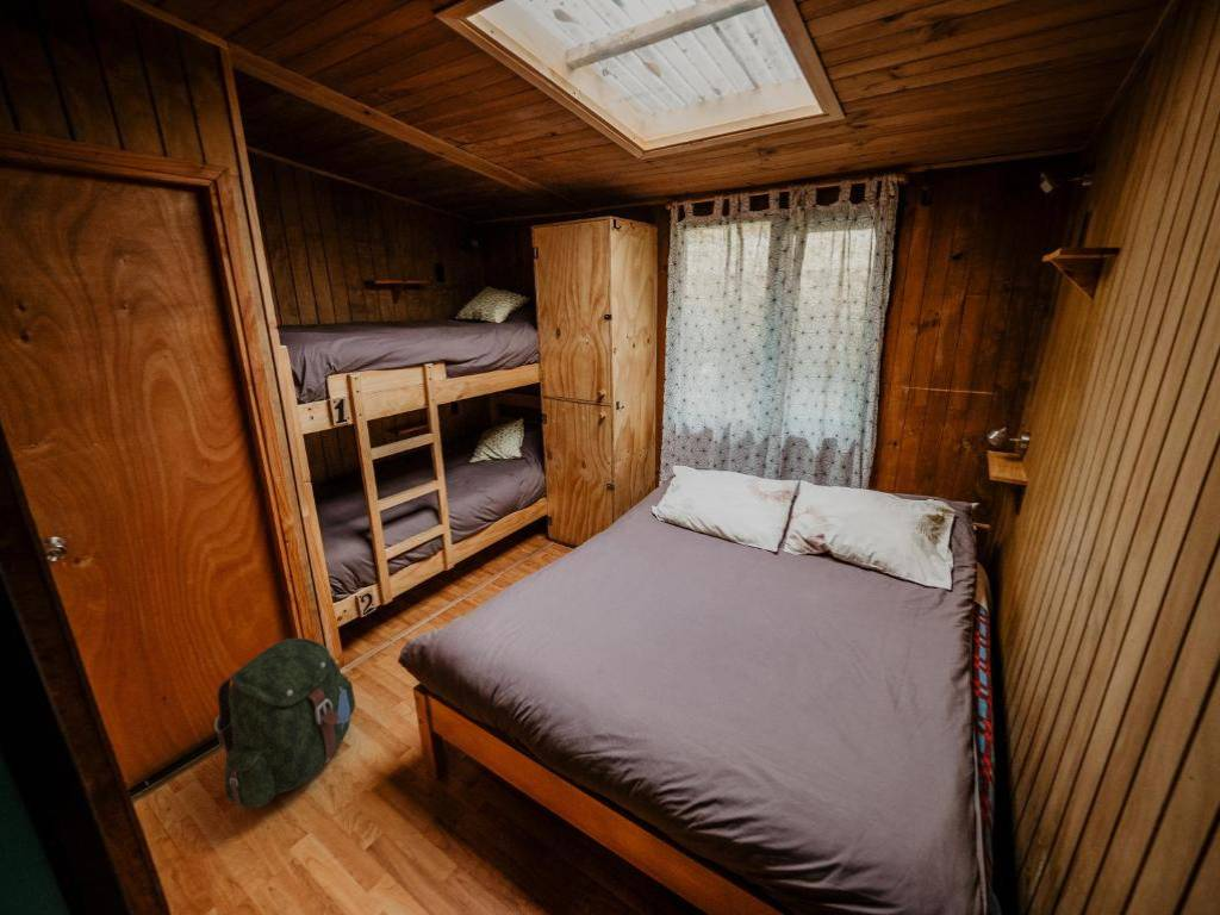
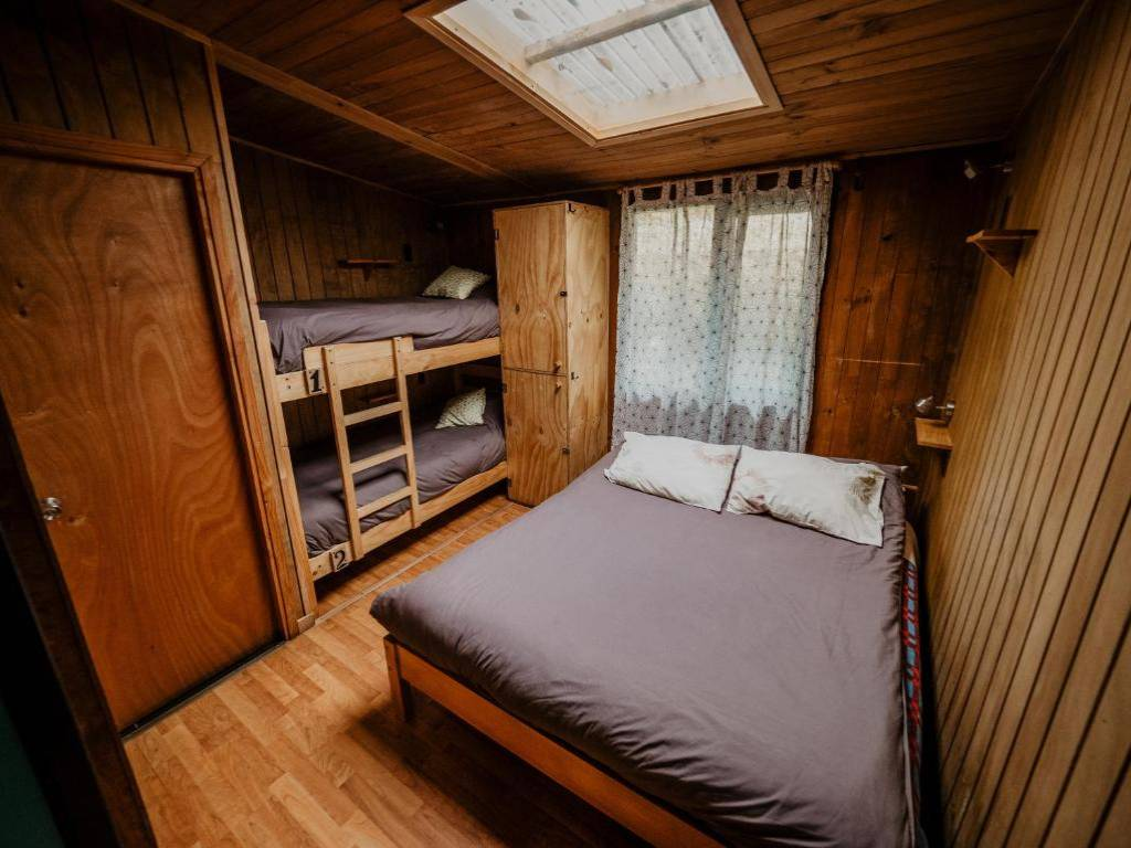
- backpack (287, 709)
